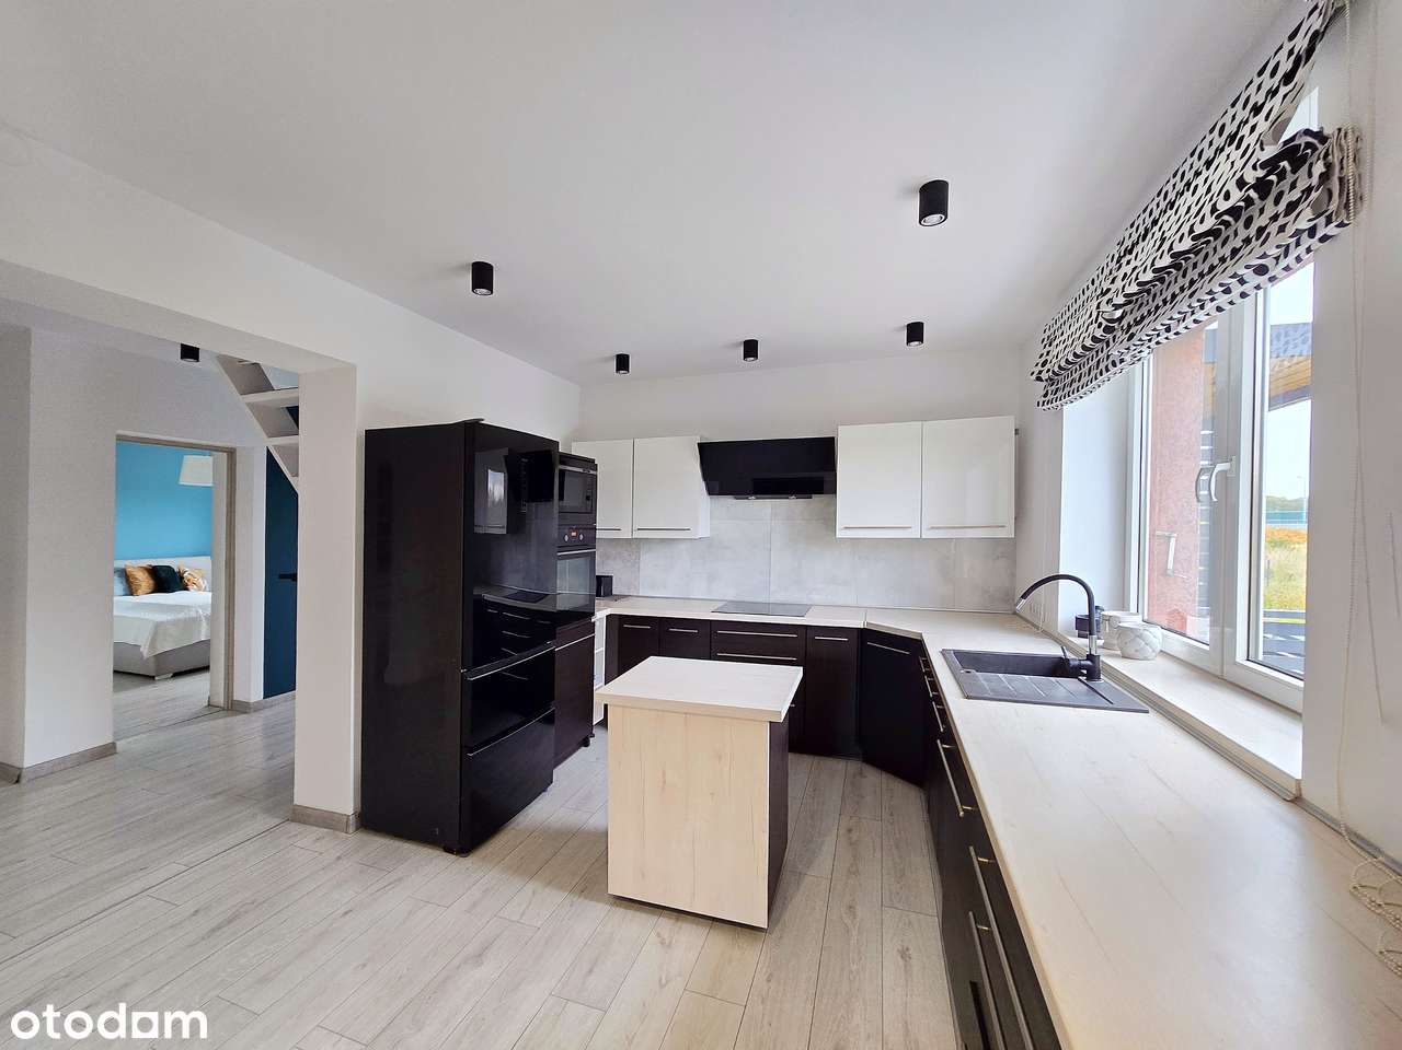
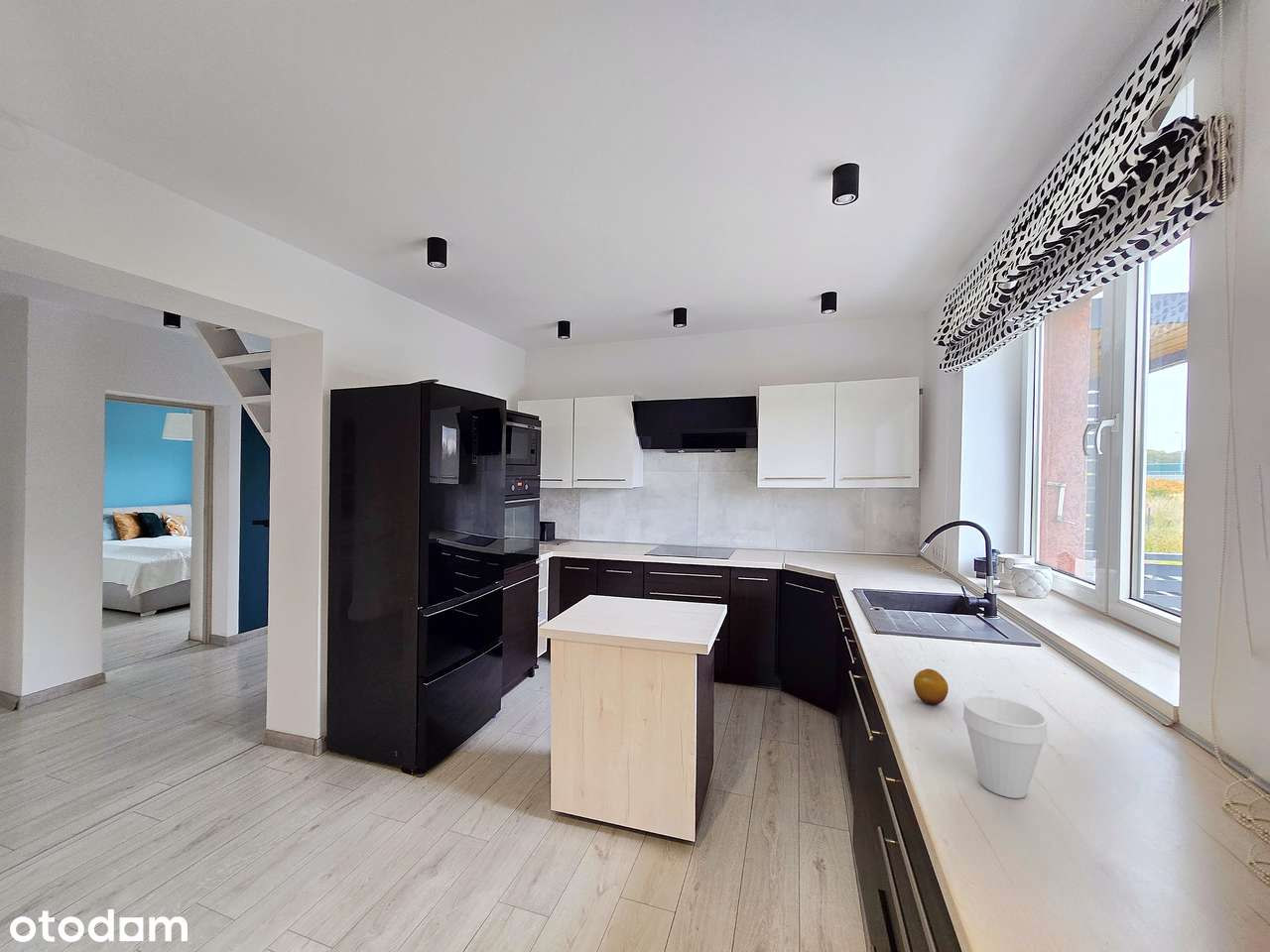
+ cup (1003, 748)
+ fruit (930, 685)
